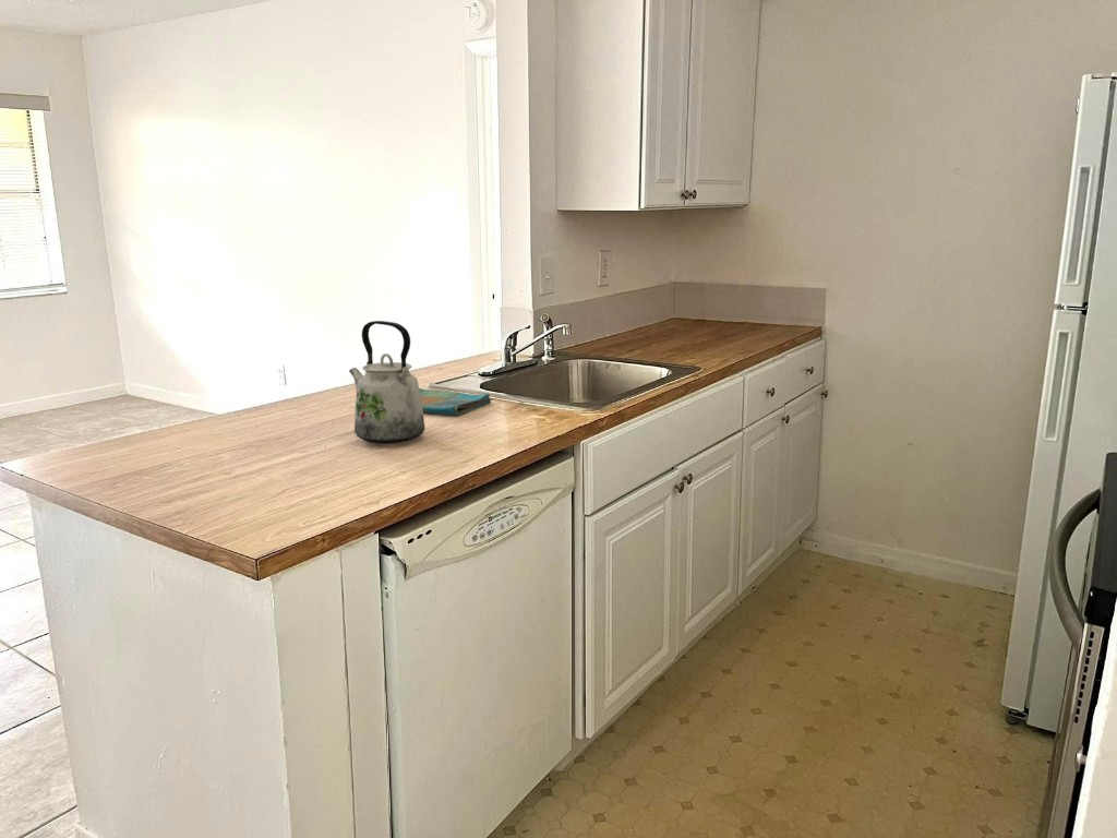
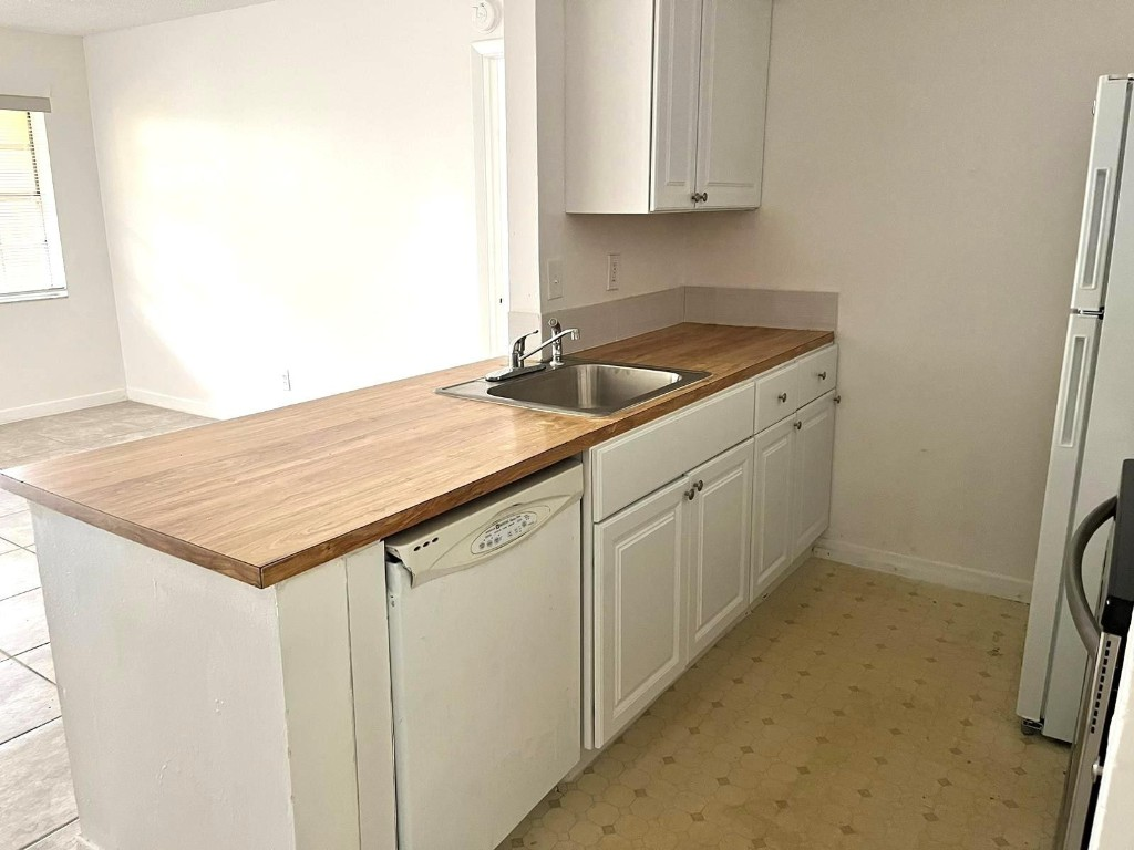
- dish towel (434, 399)
- kettle (379, 379)
